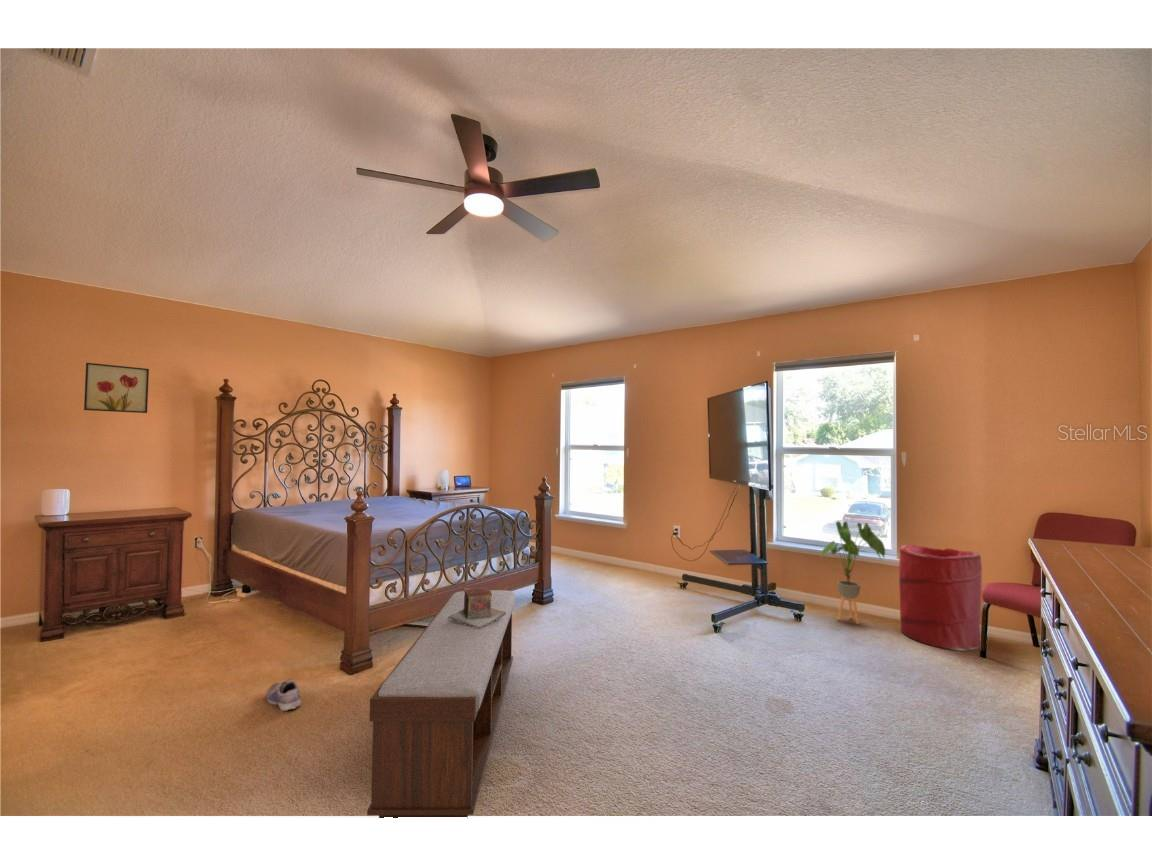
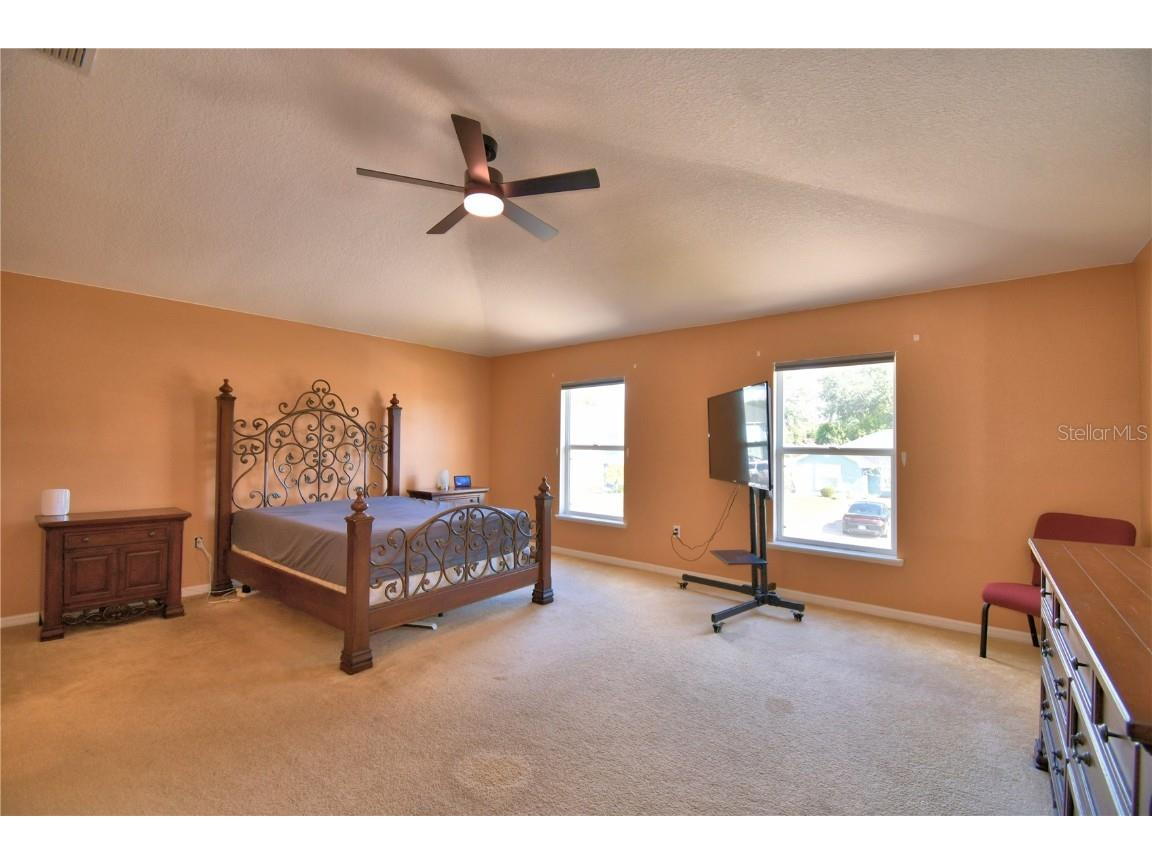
- house plant (851, 570)
- bench (462, 675)
- laundry hamper (939, 592)
- shoe (282, 691)
- decorative box (477, 604)
- wall art (117, 388)
